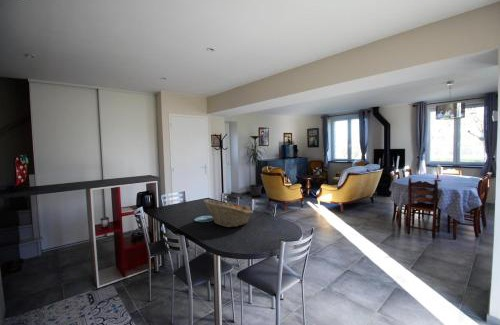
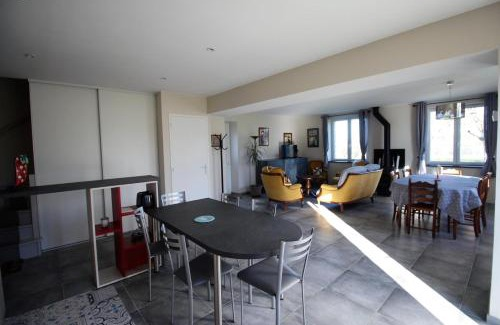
- fruit basket (228, 210)
